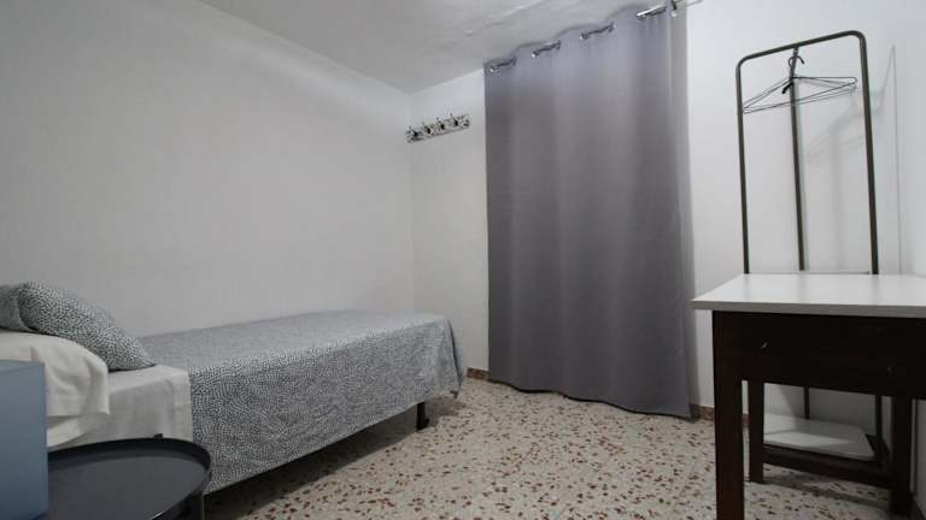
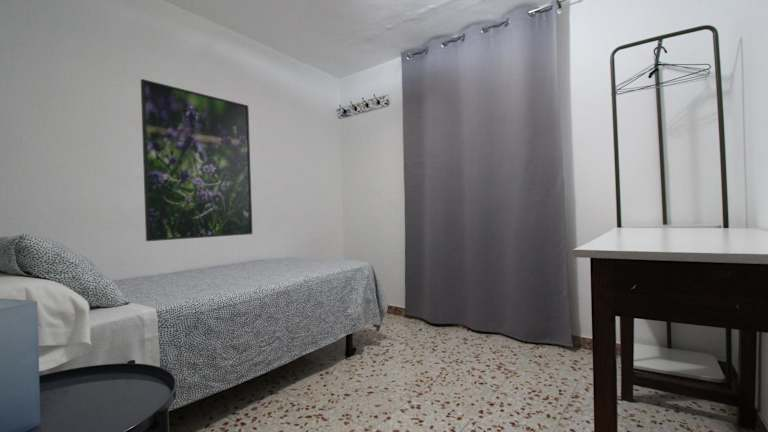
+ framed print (202, 165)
